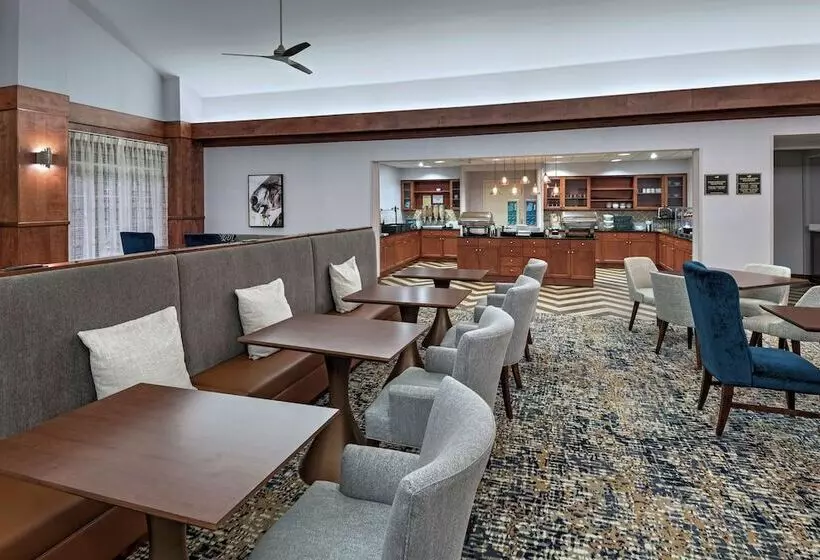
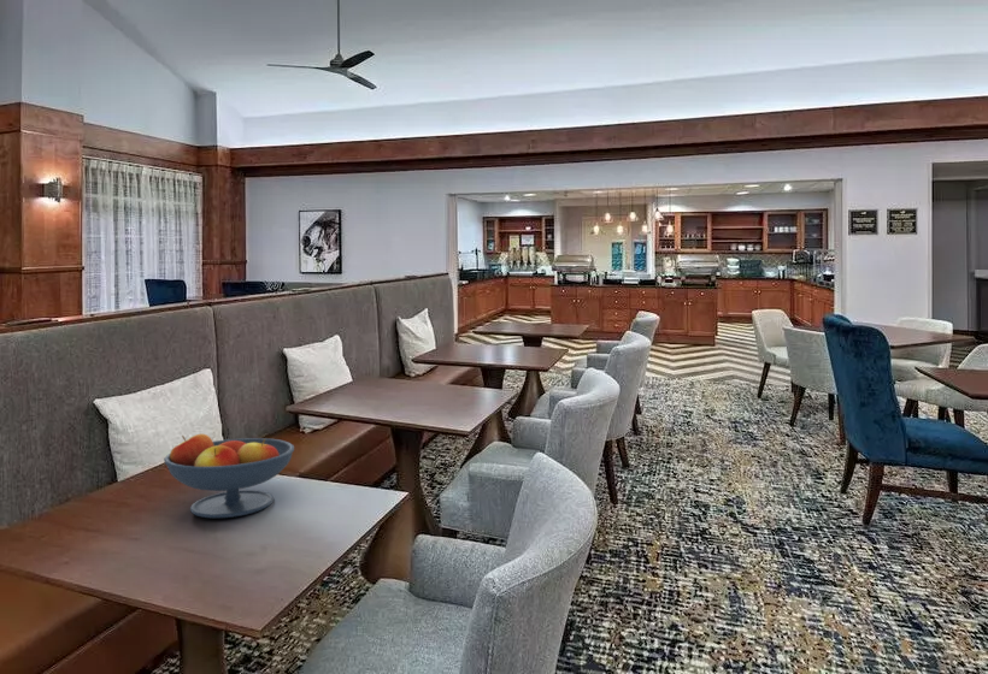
+ fruit bowl (231, 468)
